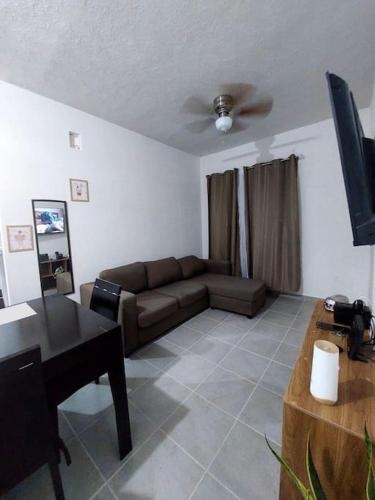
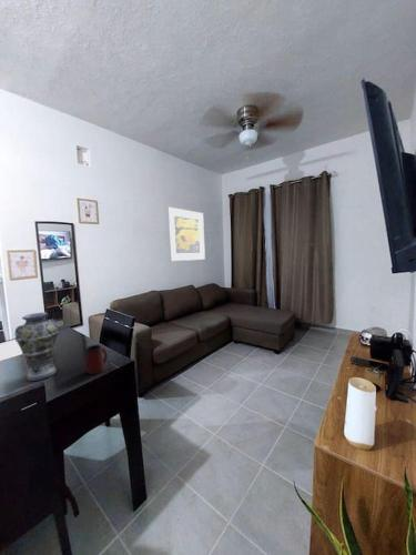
+ vase (39, 344)
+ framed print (187, 235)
+ mug (97, 357)
